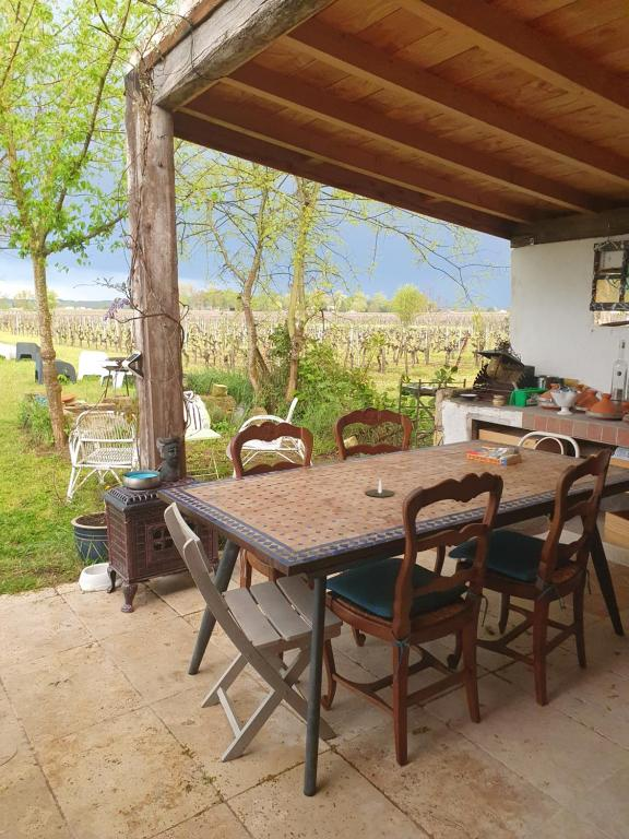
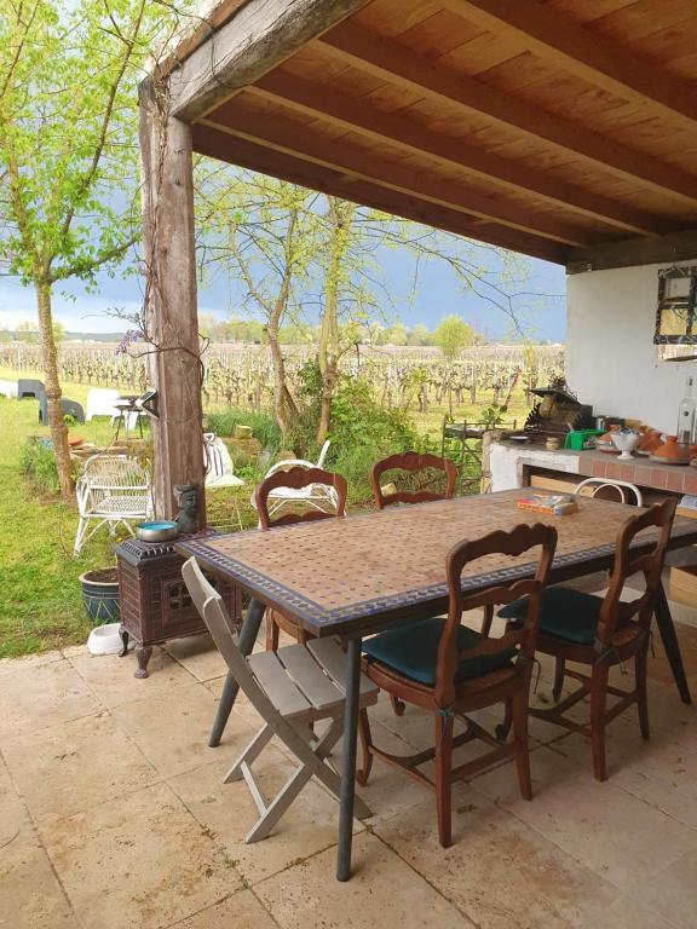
- candle (380, 485)
